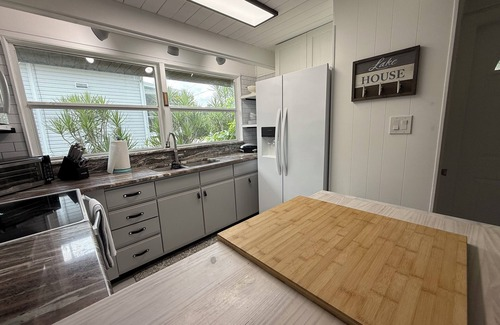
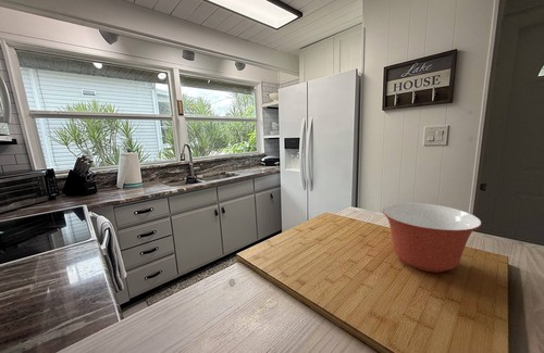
+ mixing bowl (424, 238)
